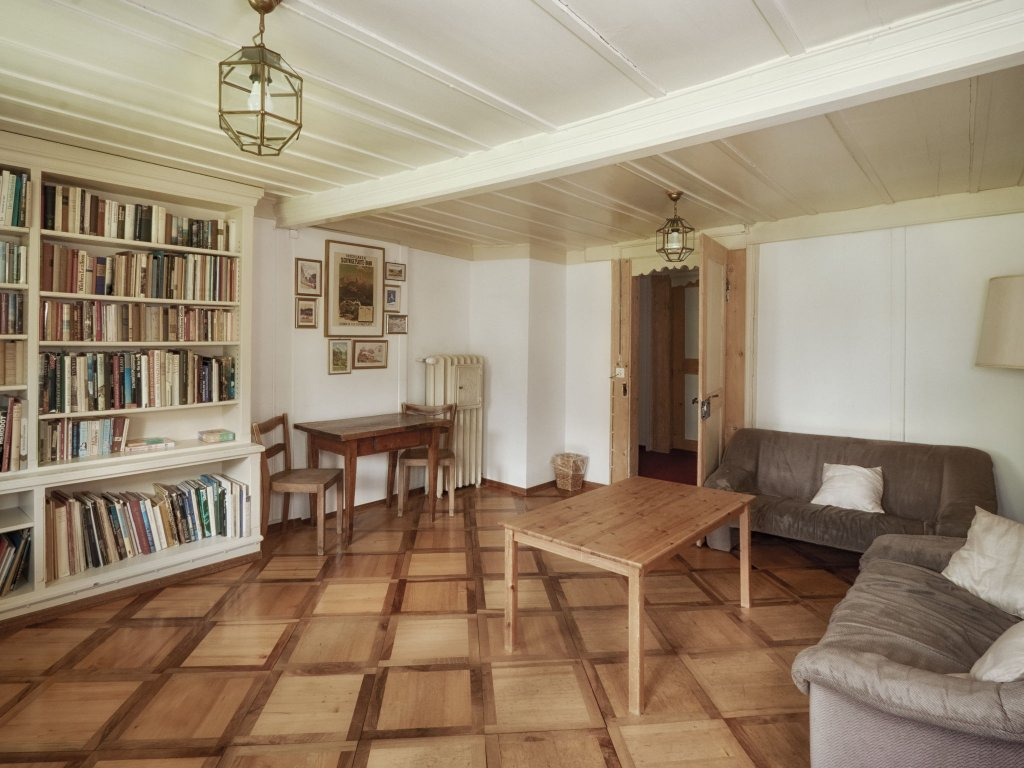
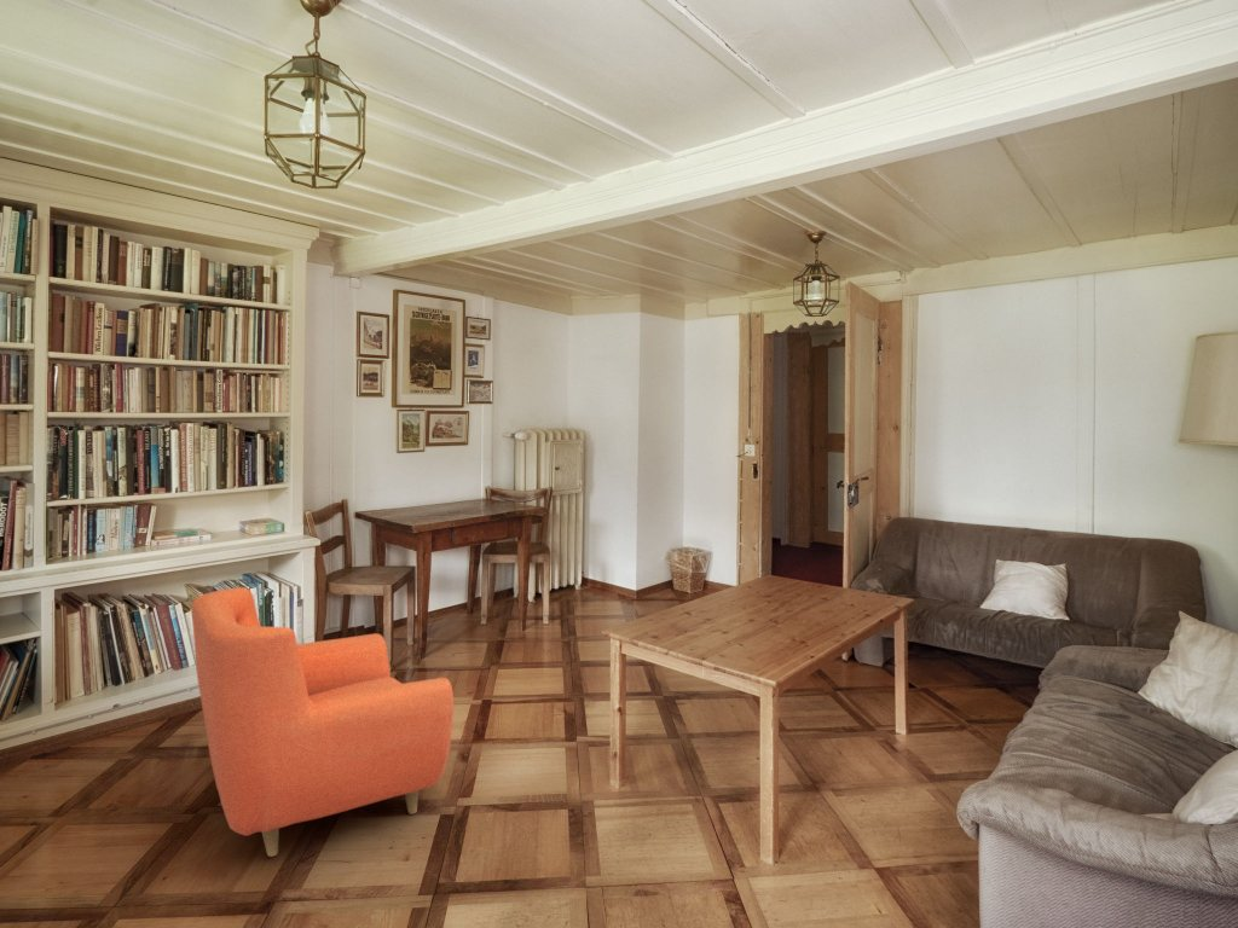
+ armchair (317, 703)
